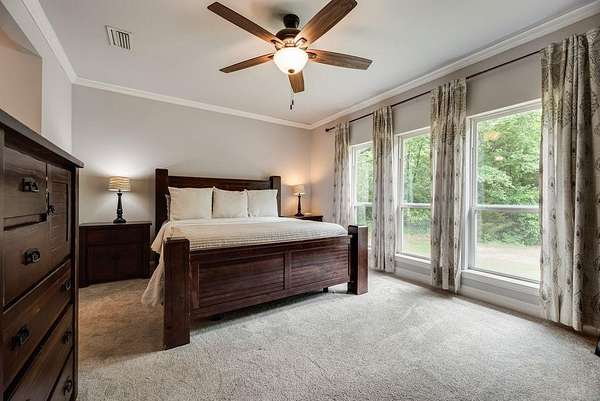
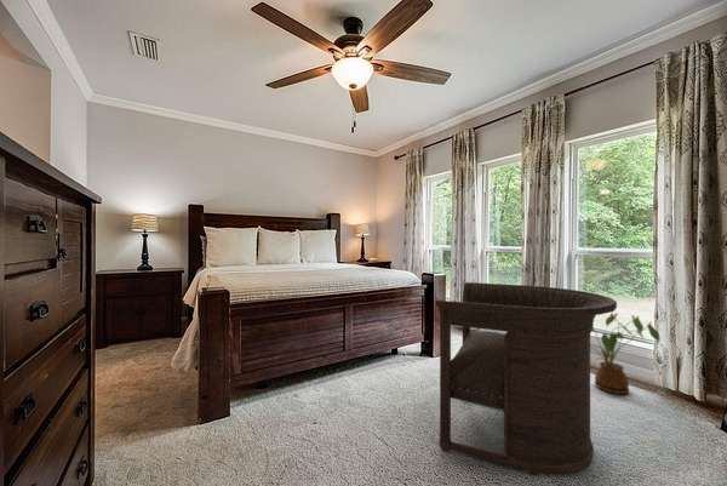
+ armchair (525, 365)
+ house plant (614, 353)
